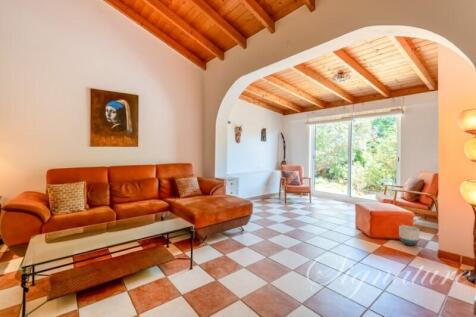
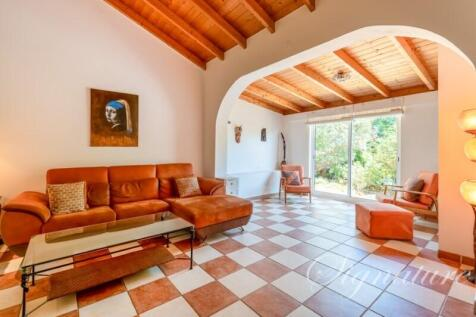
- planter (408, 236)
